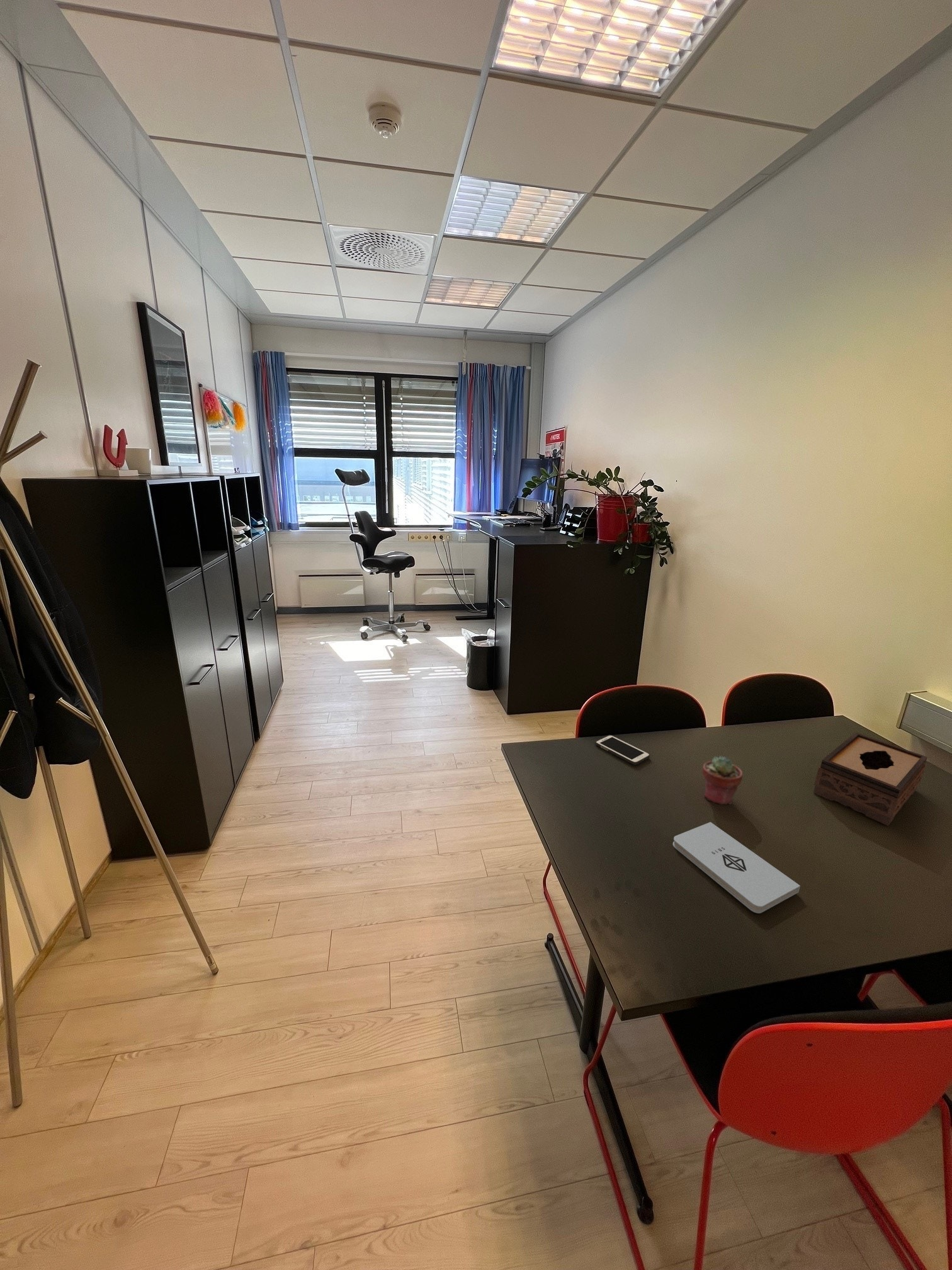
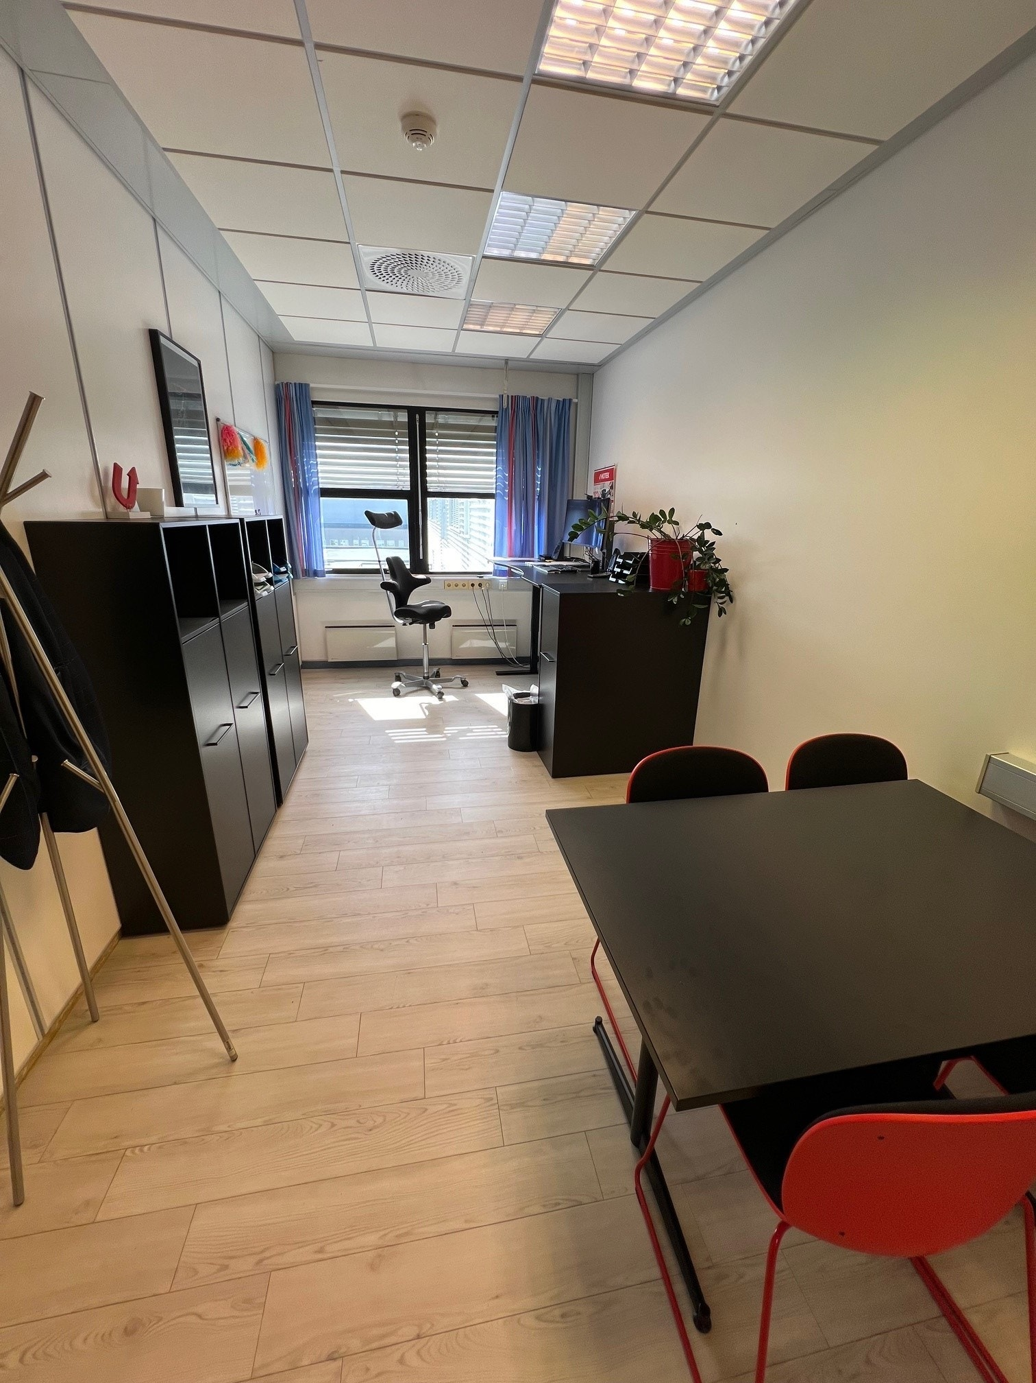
- tissue box (870, 775)
- notepad (731, 863)
- potted succulent (721, 777)
- cell phone (621, 749)
